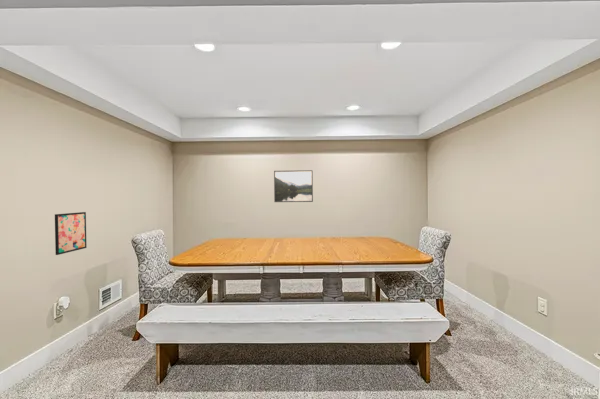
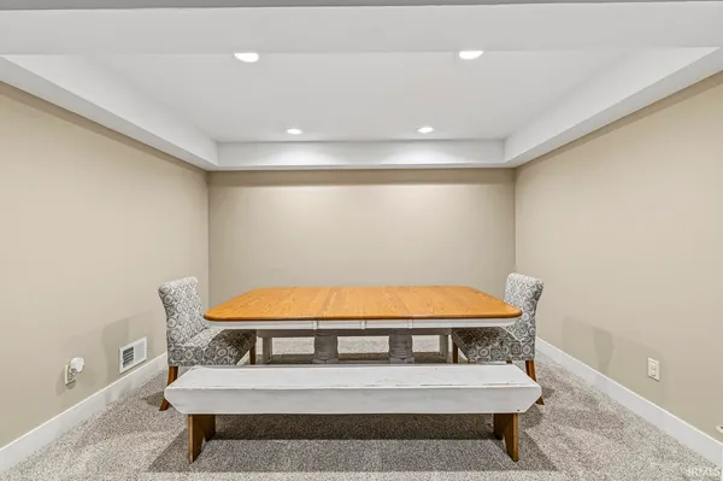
- wall art (71, 232)
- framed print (293, 186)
